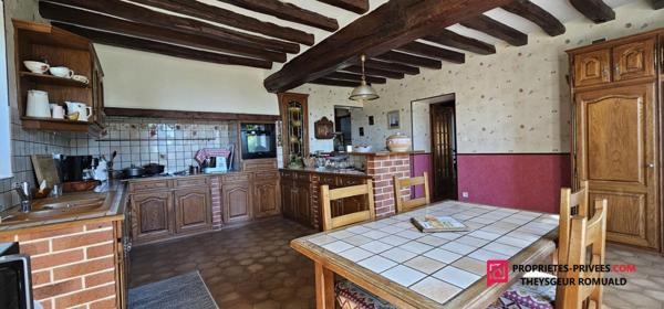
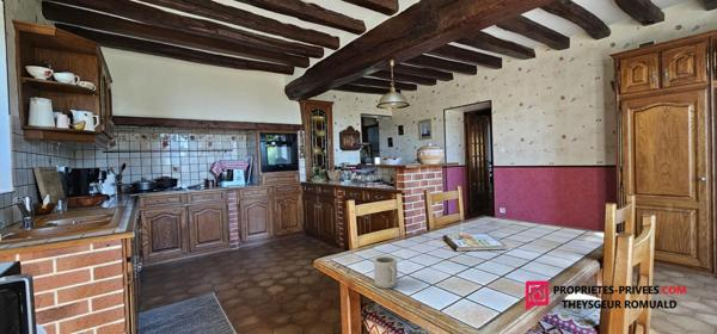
+ cup (387, 272)
